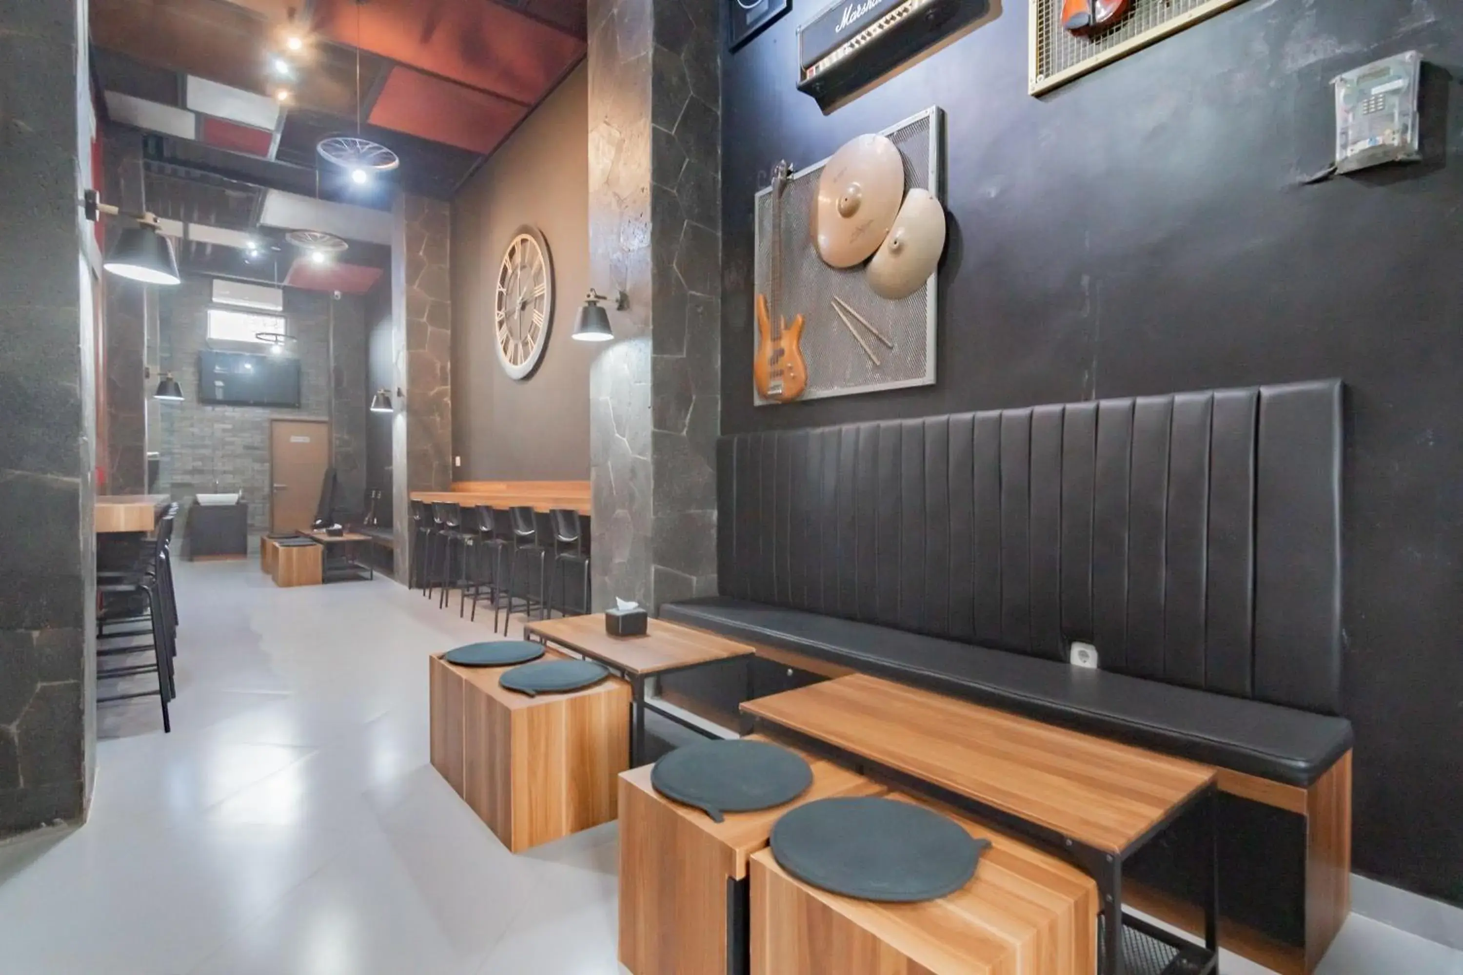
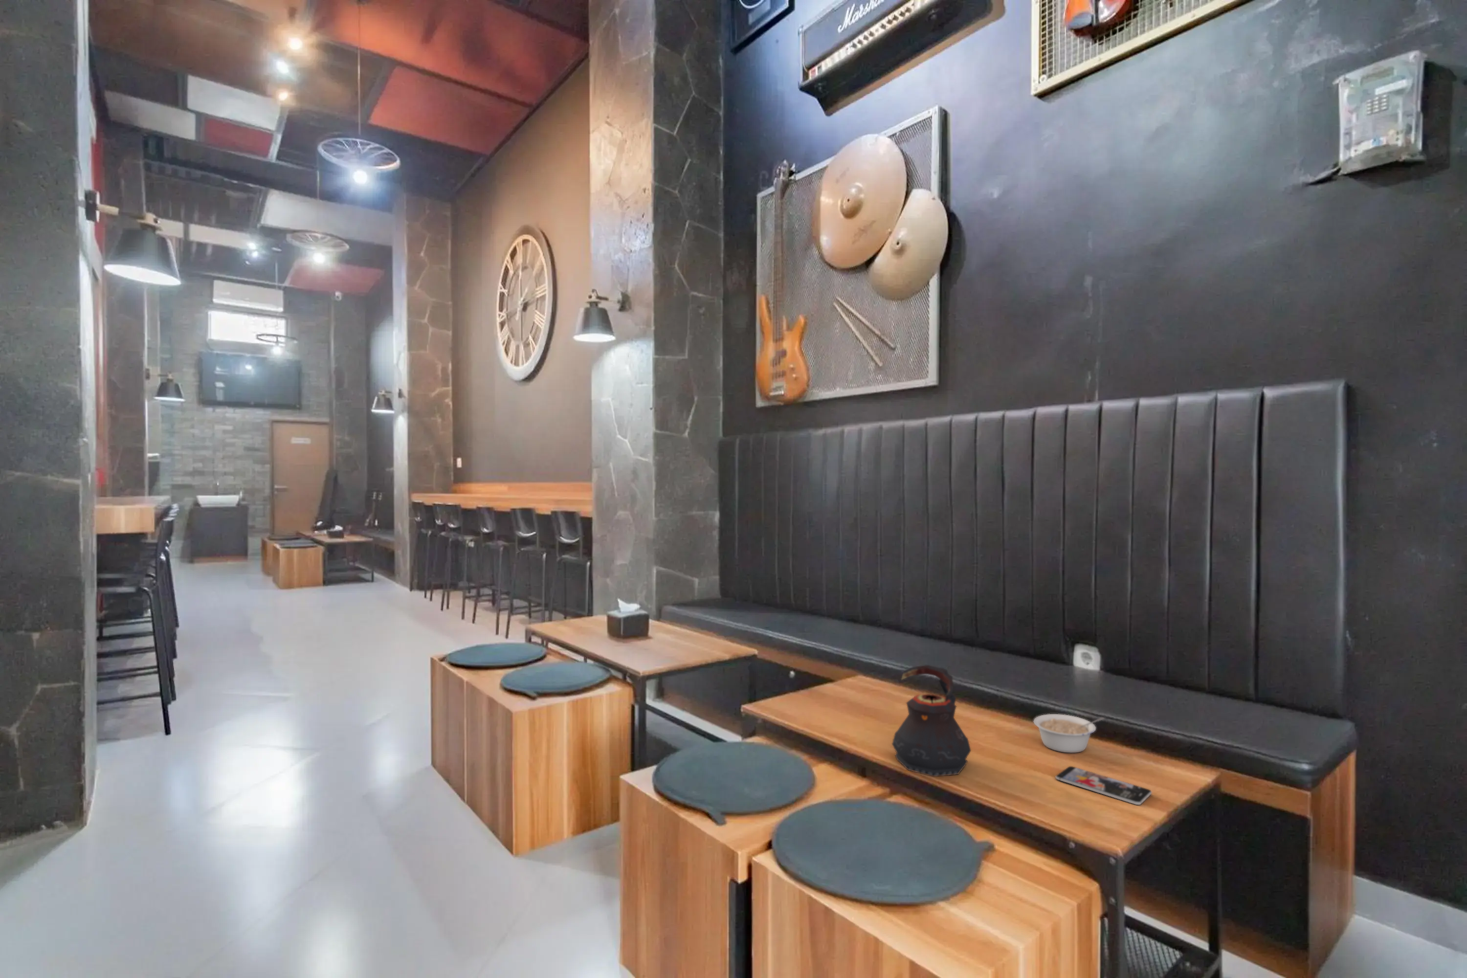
+ legume (1065, 731)
+ teapot (932, 714)
+ smartphone (1102, 785)
